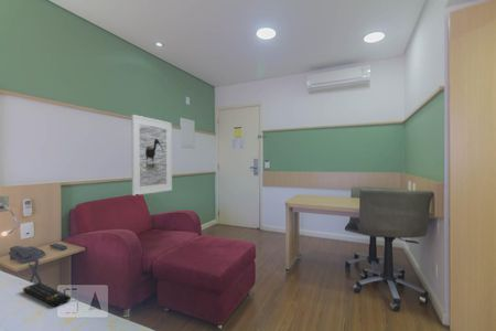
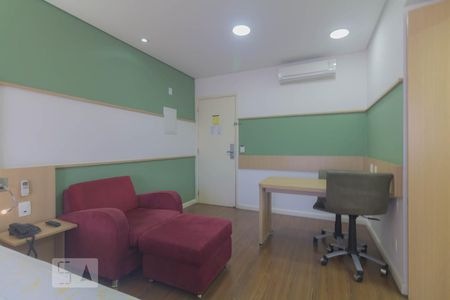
- remote control (45, 293)
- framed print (153, 156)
